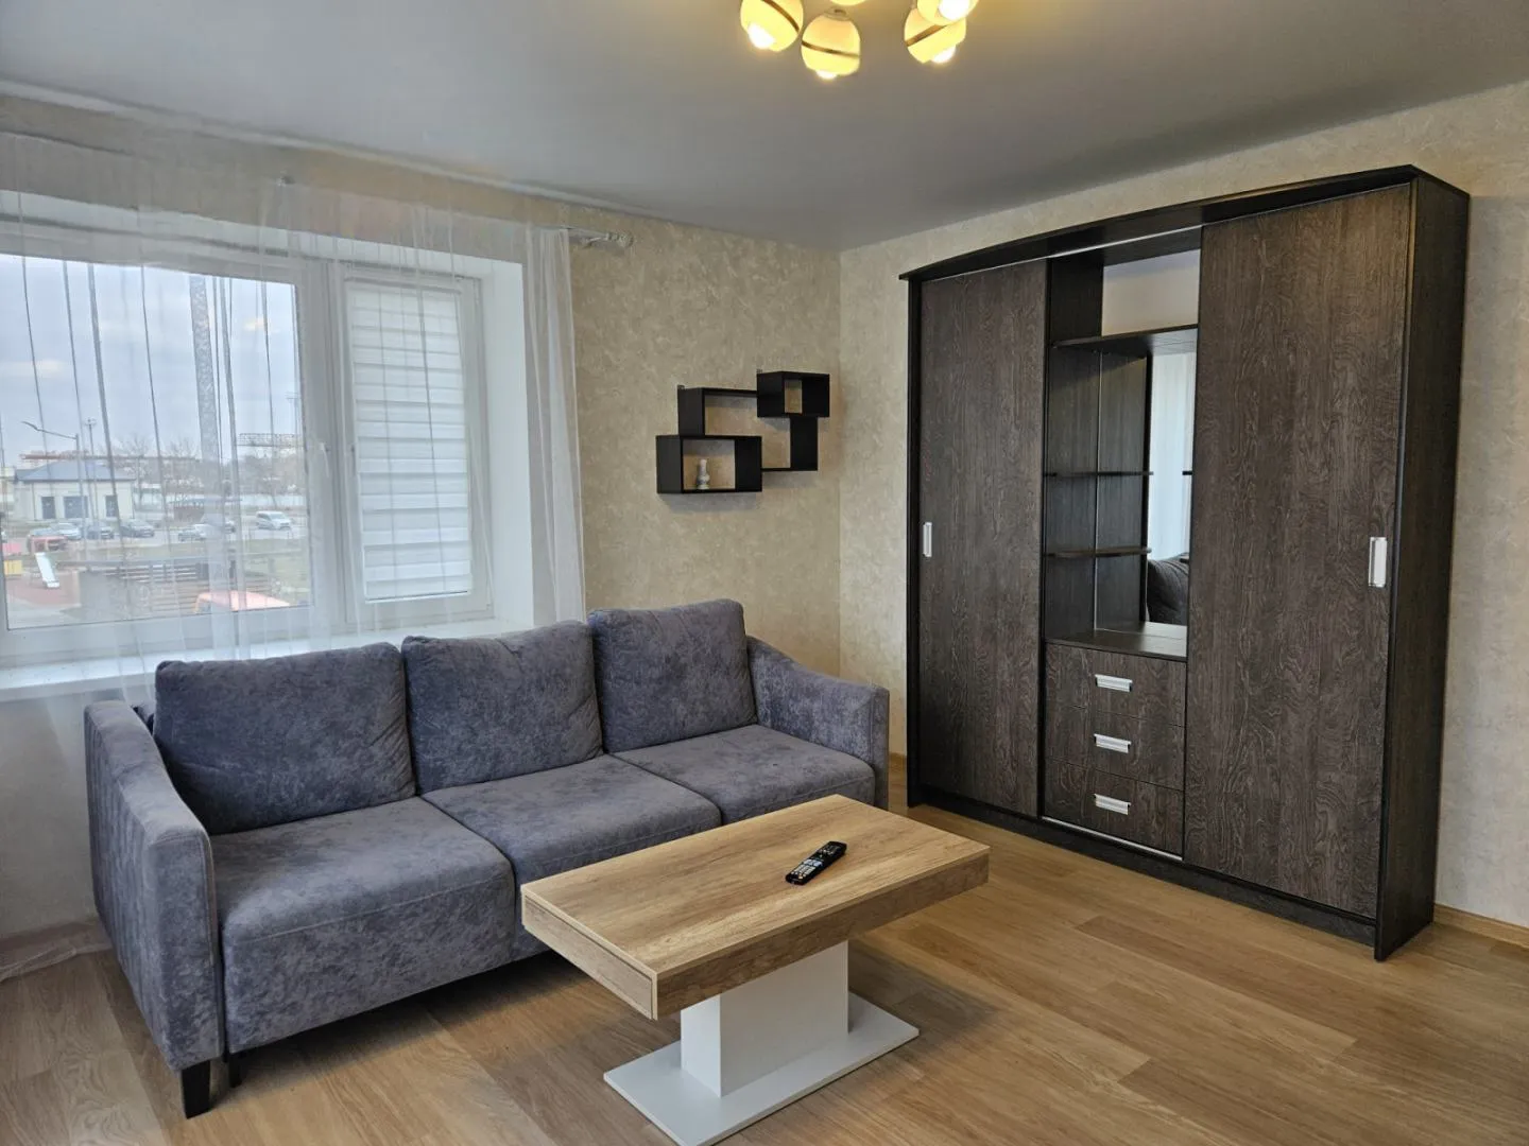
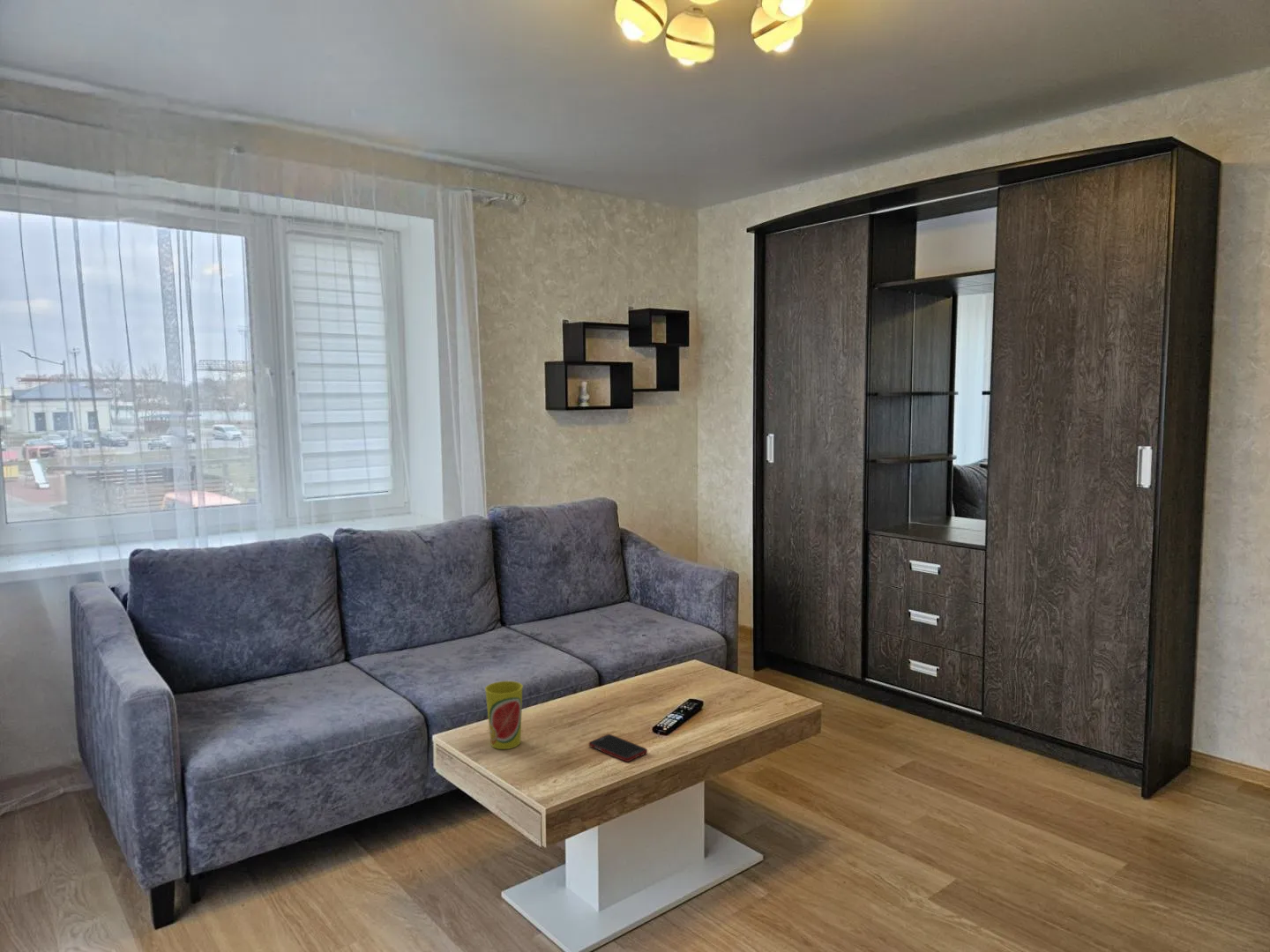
+ cup (504, 715)
+ cell phone (617, 747)
